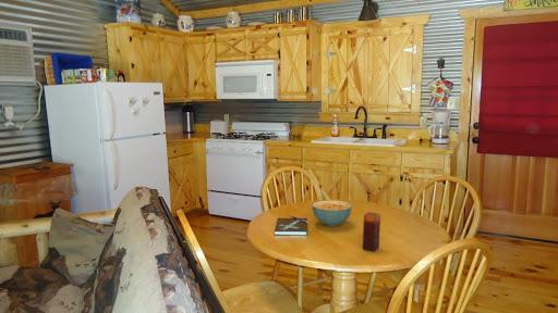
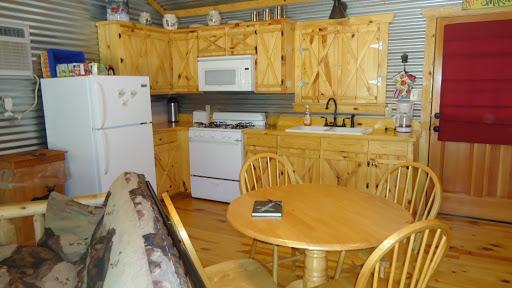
- cereal bowl (331, 214)
- candle (371, 230)
